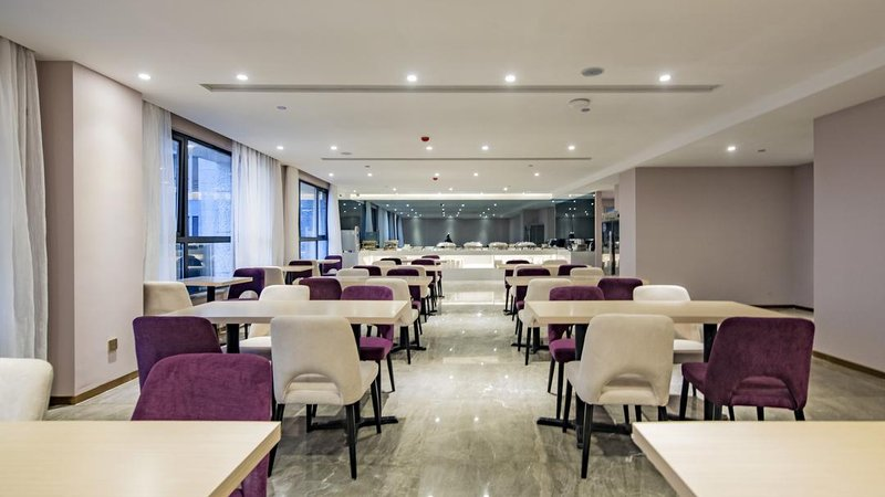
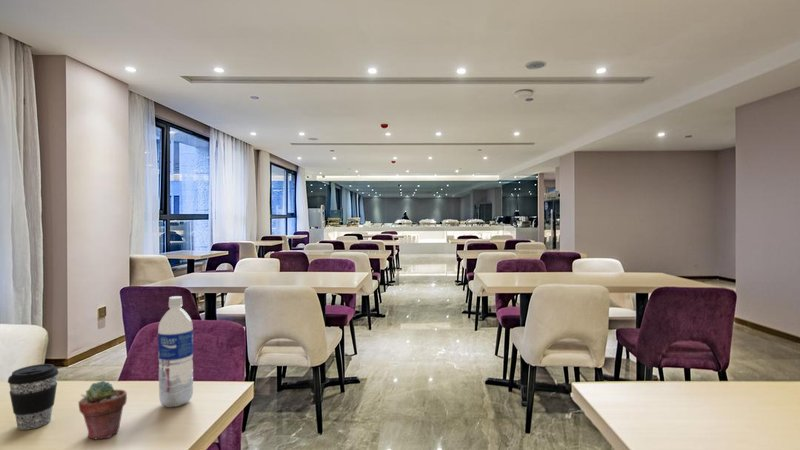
+ coffee cup (34, 396)
+ water bottle (176, 350)
+ potted succulent (103, 407)
